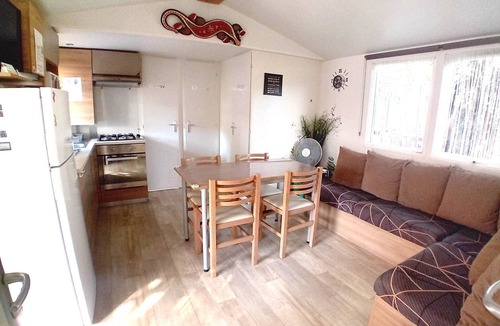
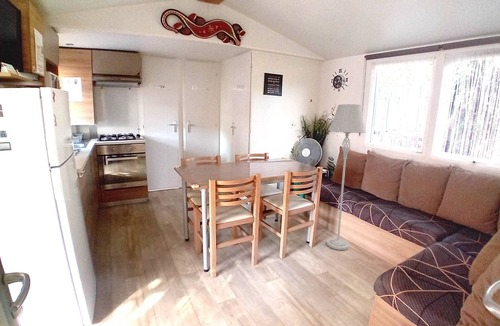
+ floor lamp (343, 177)
